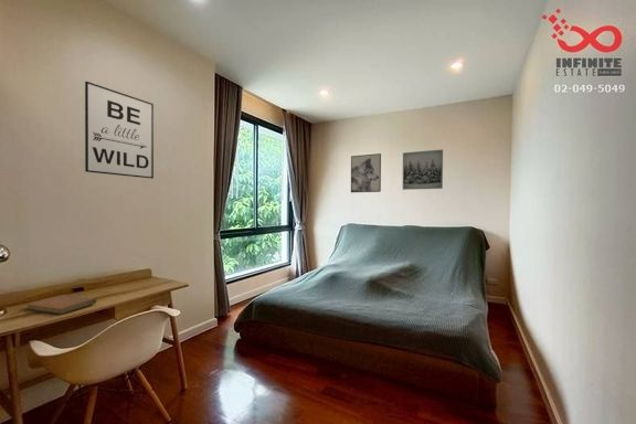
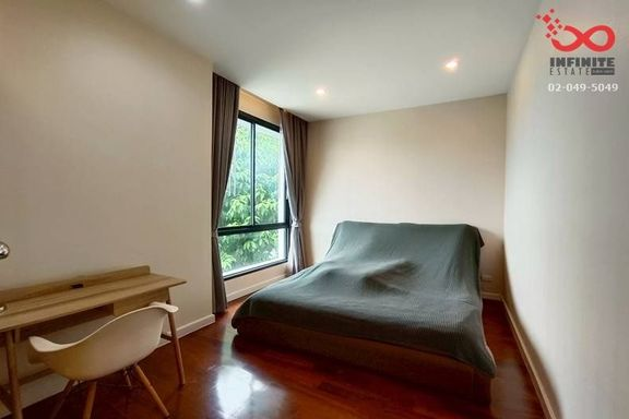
- notebook (62, 303)
- wall art (422, 170)
- wall art (121, 134)
- wall art (365, 173)
